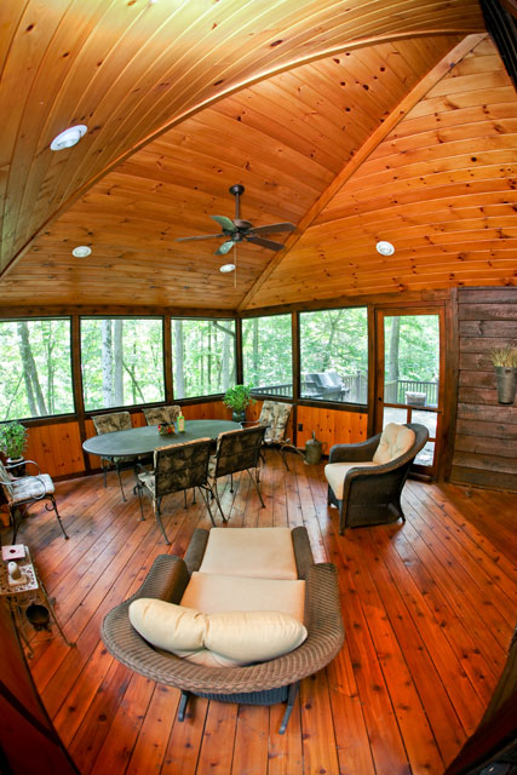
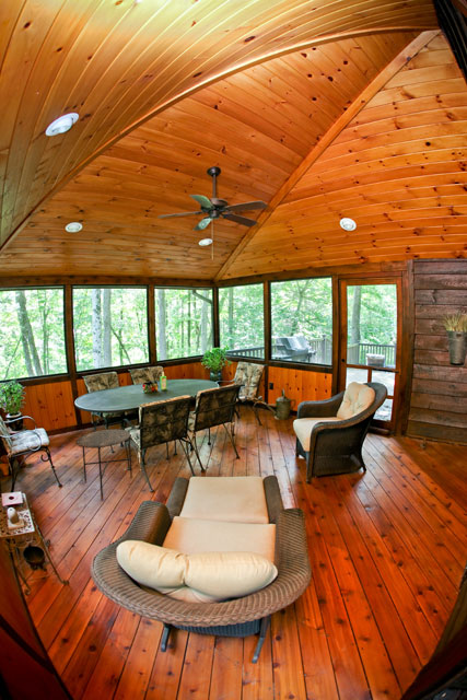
+ side table (105, 462)
